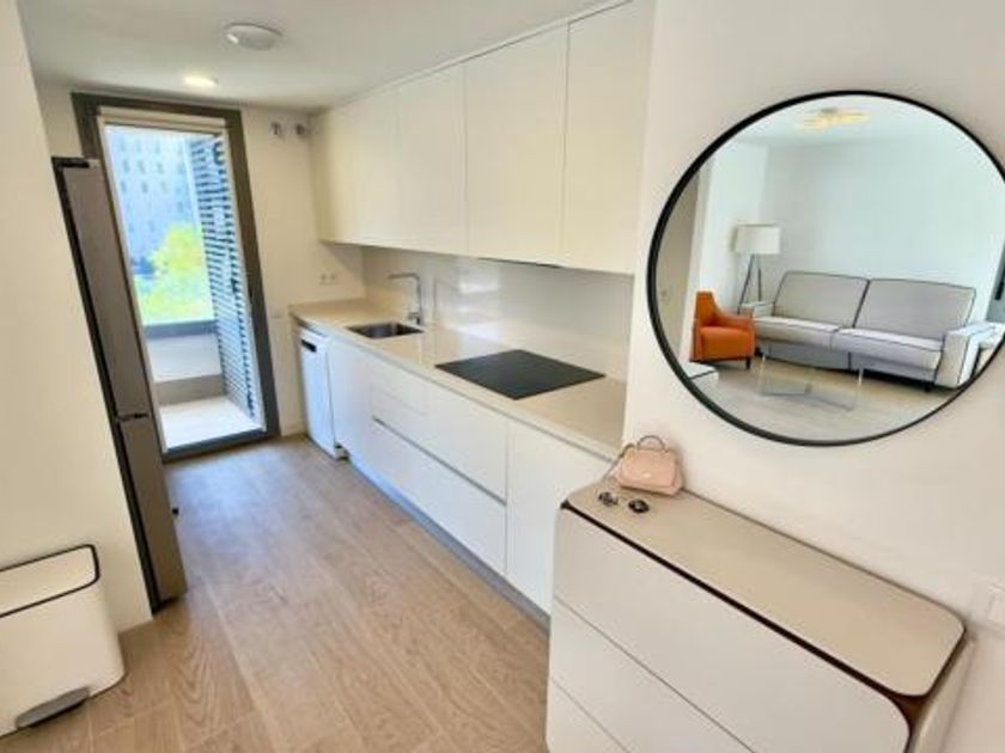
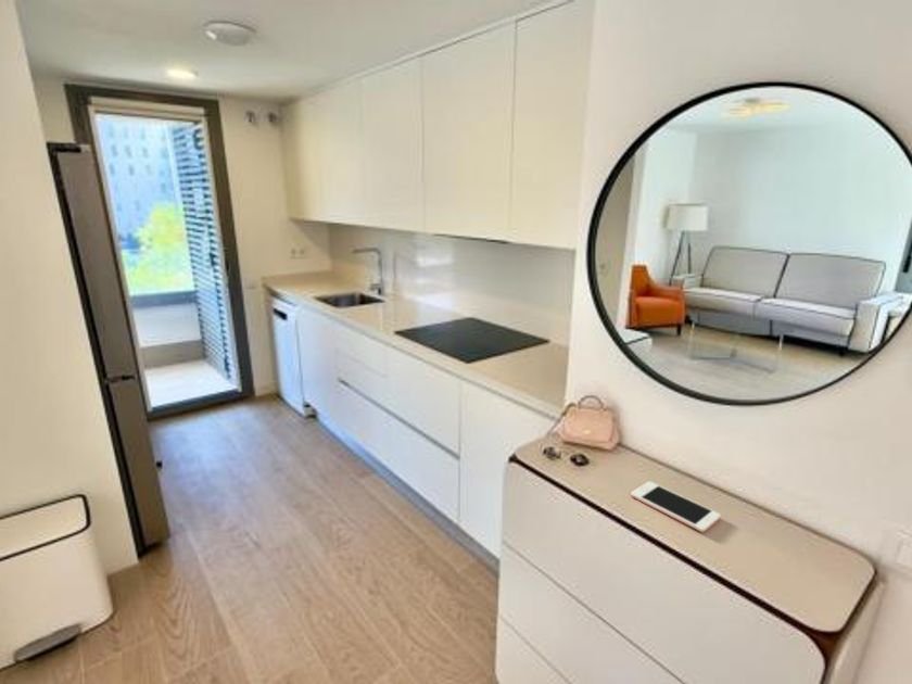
+ cell phone (673, 505)
